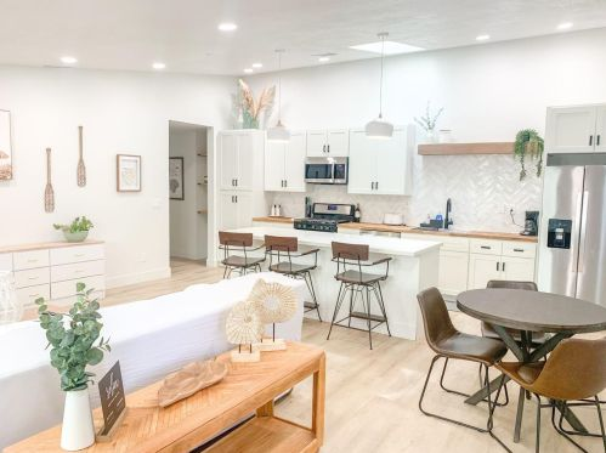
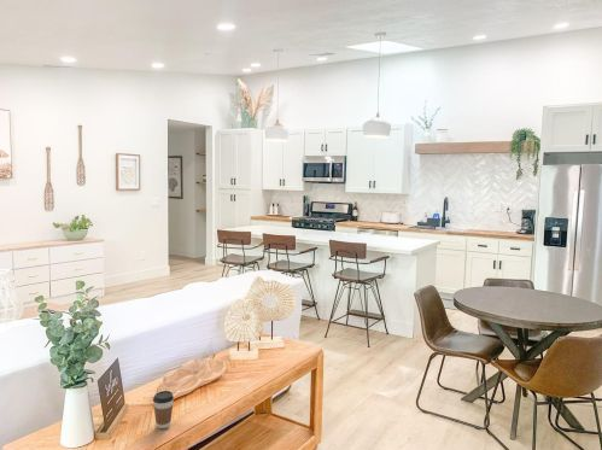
+ coffee cup (163, 409)
